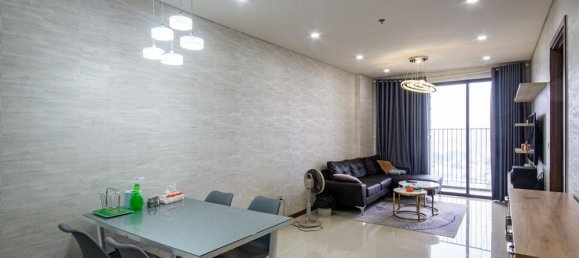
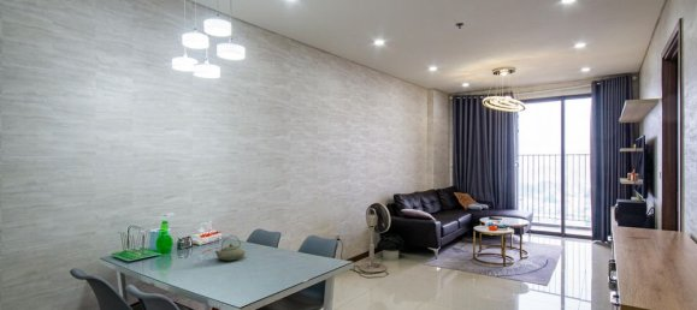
+ teapot (229, 248)
